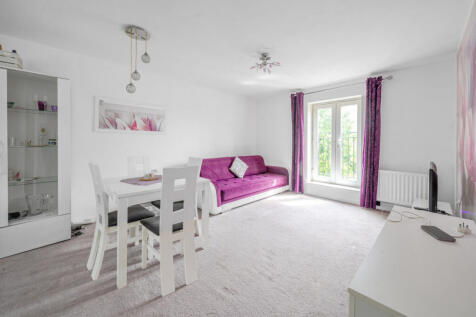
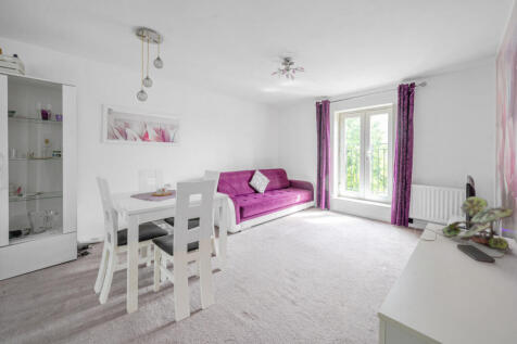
+ potted plant (475, 221)
